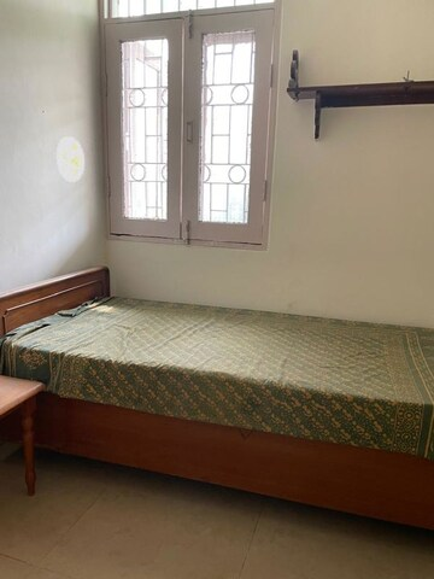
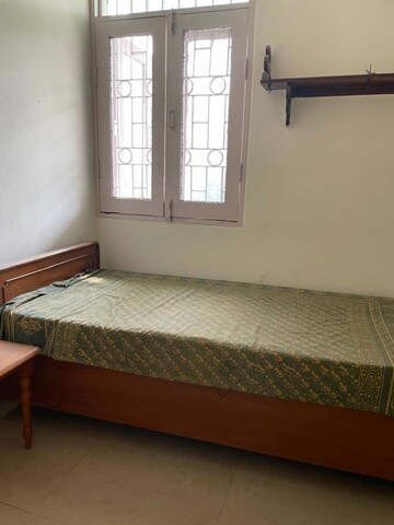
- decorative plate (70, 159)
